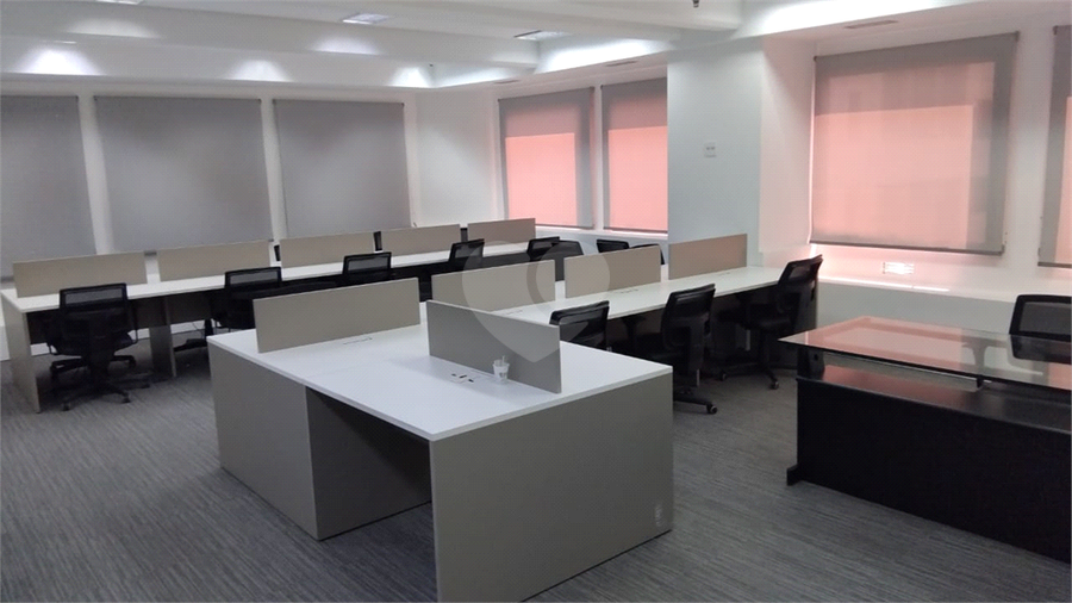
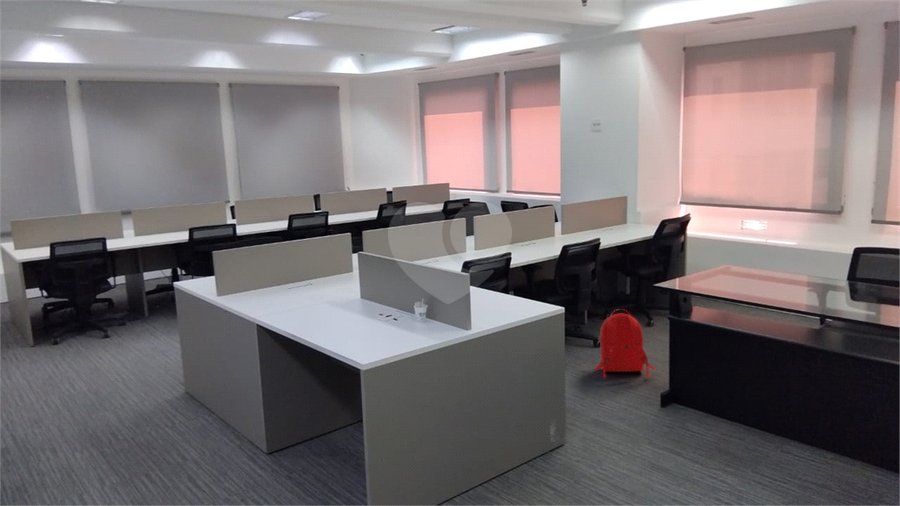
+ backpack (622, 341)
